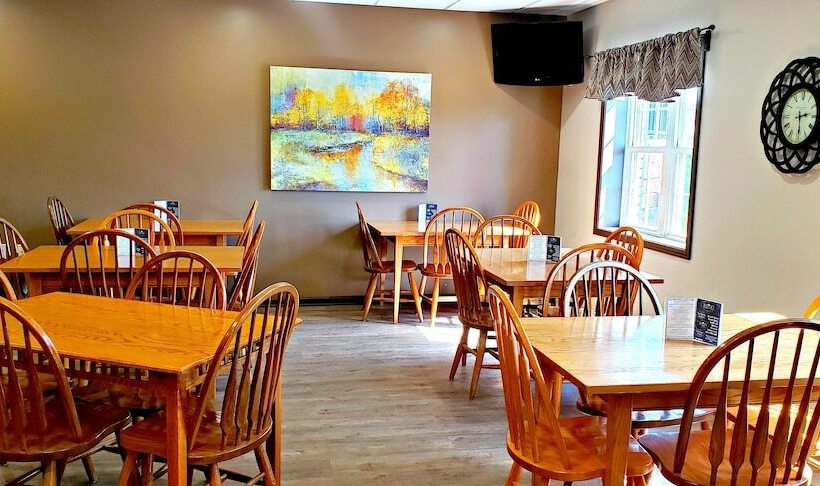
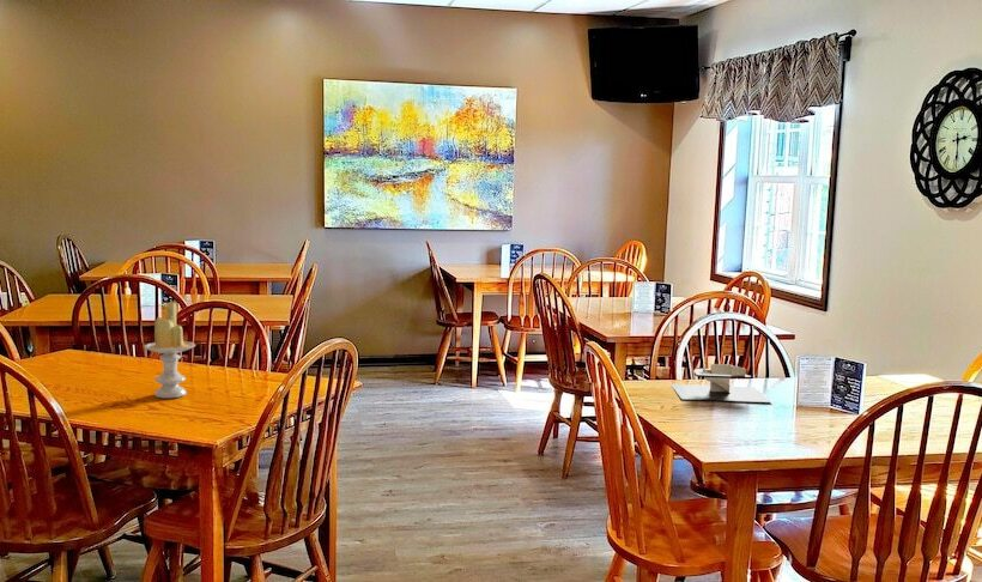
+ candle (170, 348)
+ napkin holder (720, 378)
